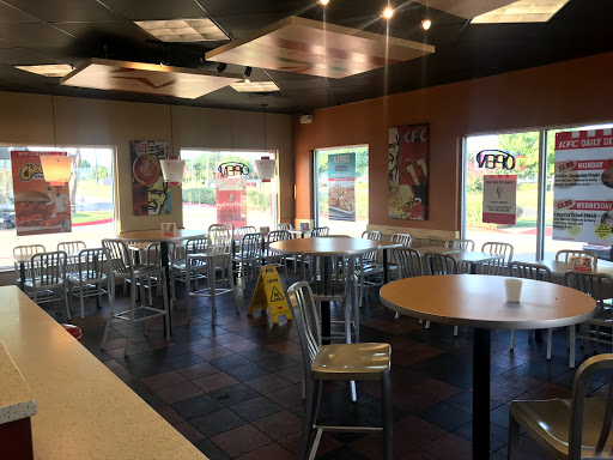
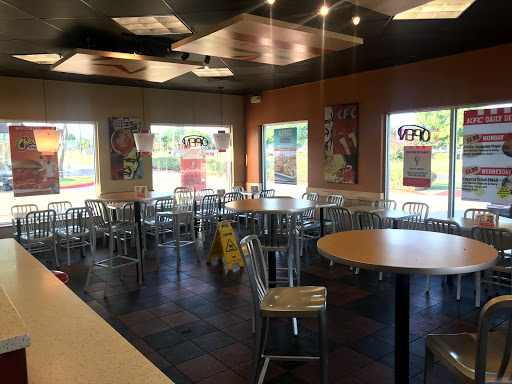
- dixie cup (512, 290)
